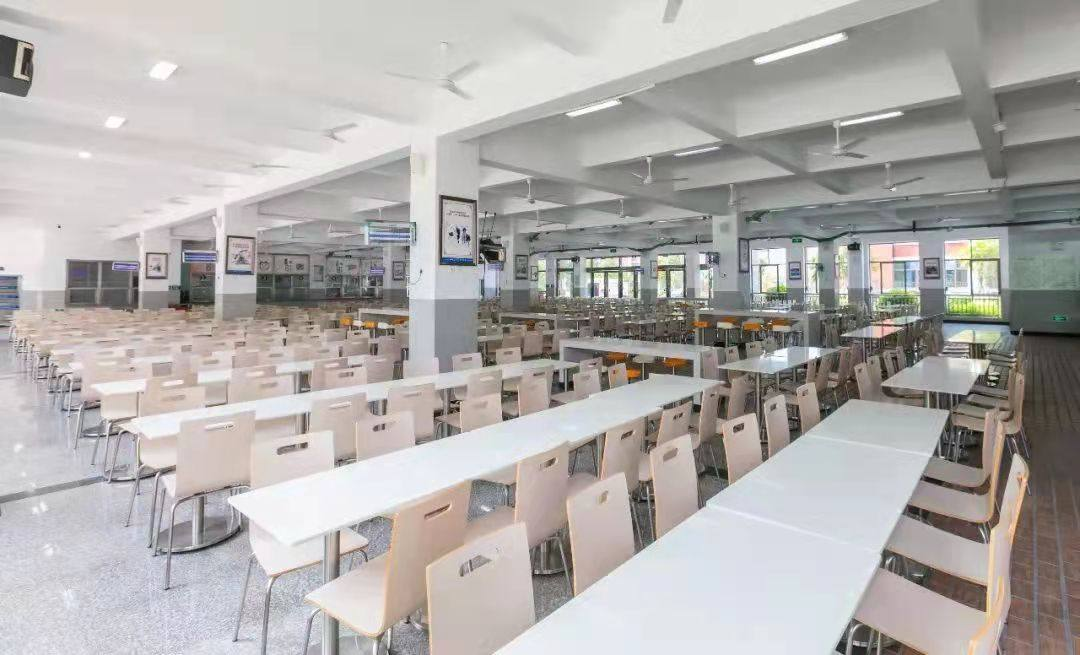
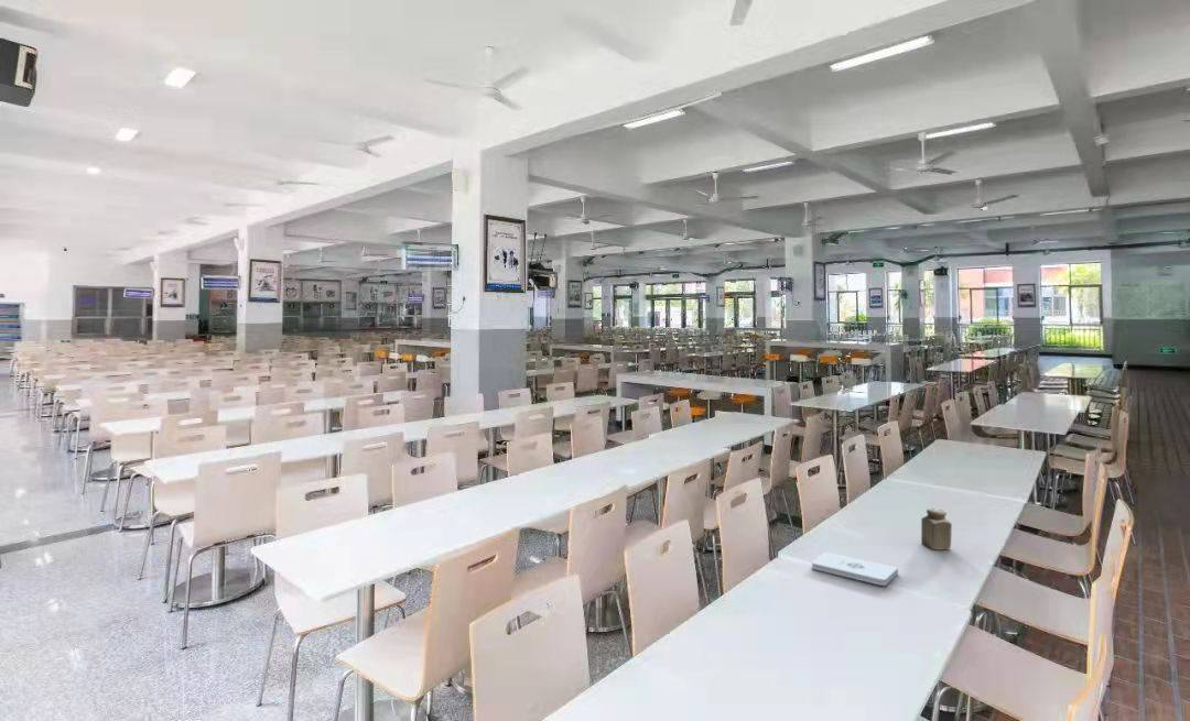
+ salt shaker (935, 527)
+ notepad (853, 568)
